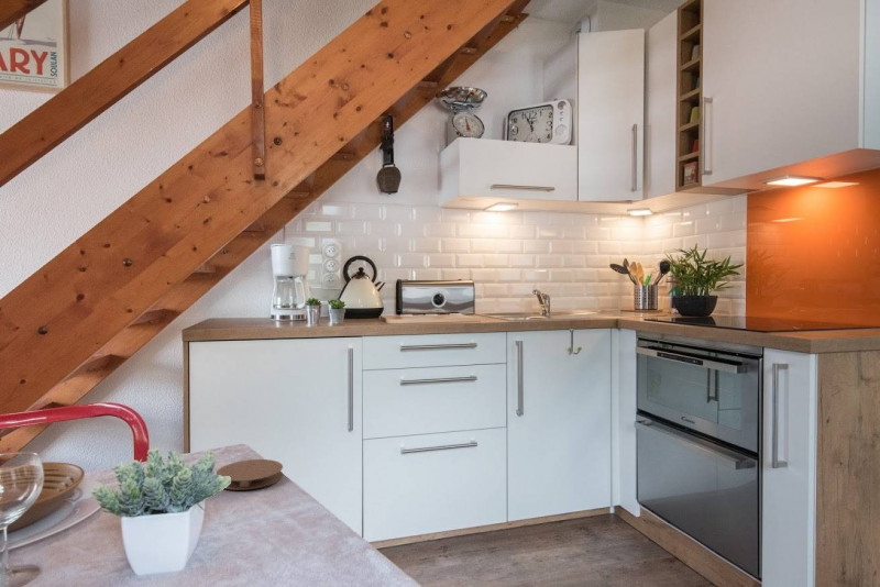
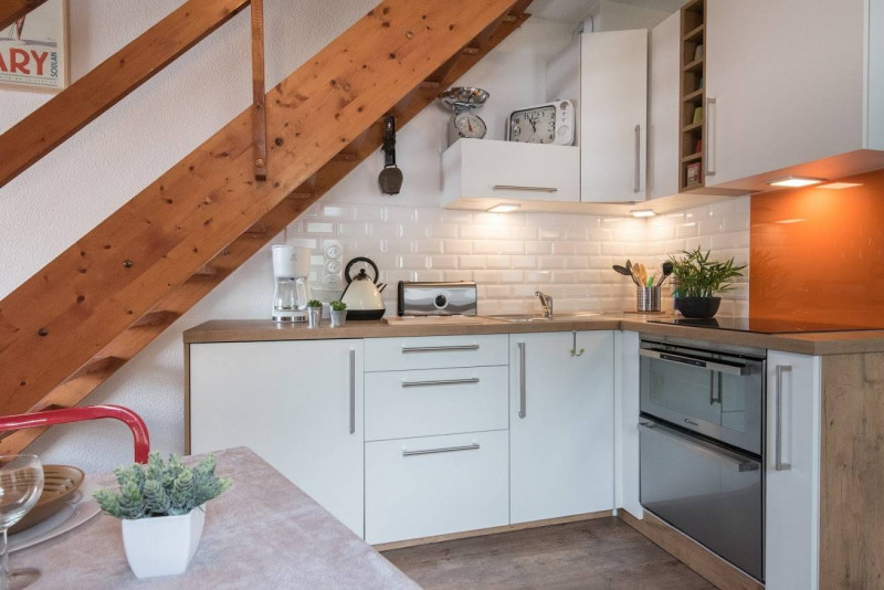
- coaster (250, 473)
